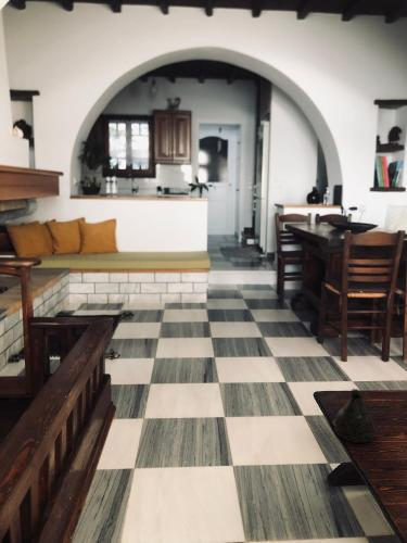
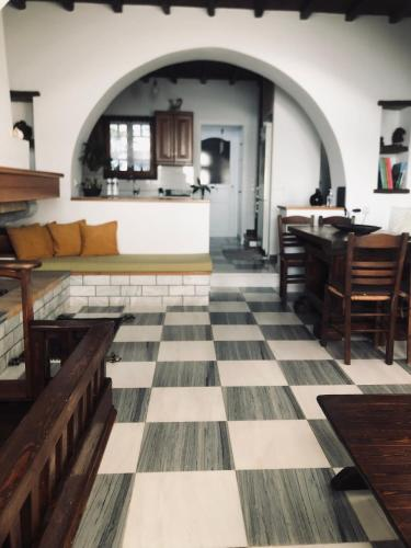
- teapot (355, 418)
